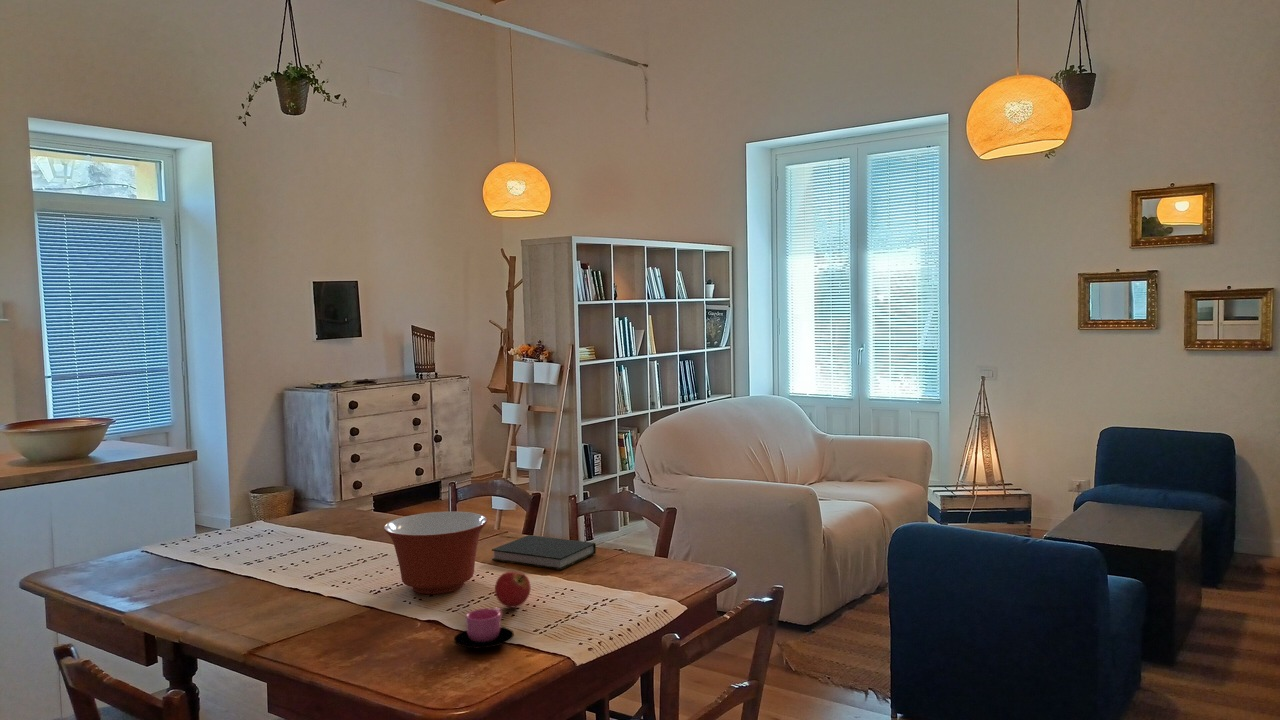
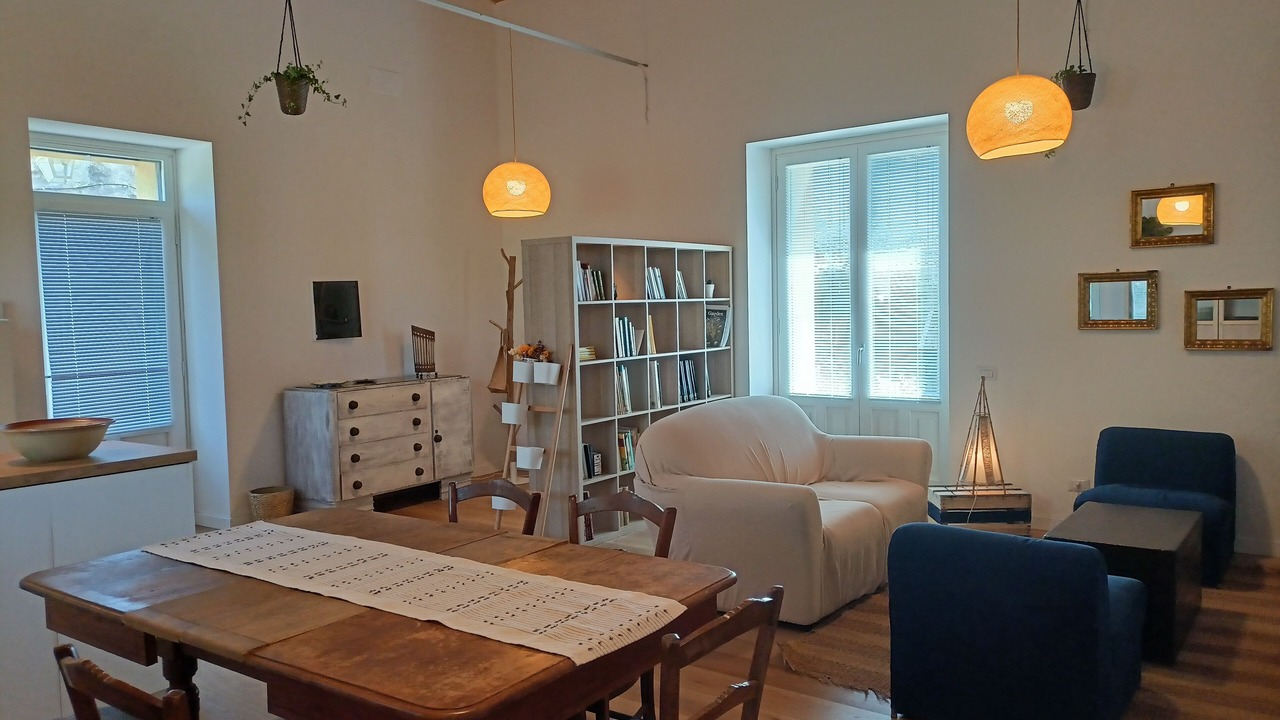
- mixing bowl (437, 554)
- book (544, 551)
- fruit (512, 589)
- cup (483, 628)
